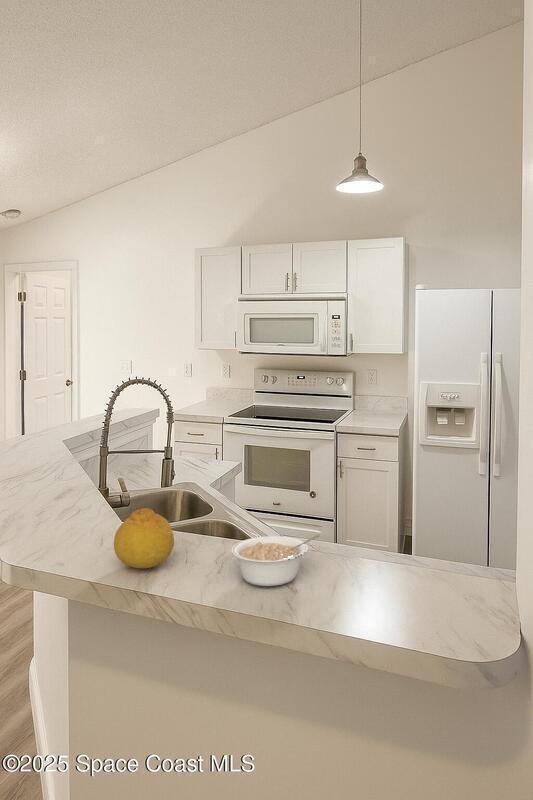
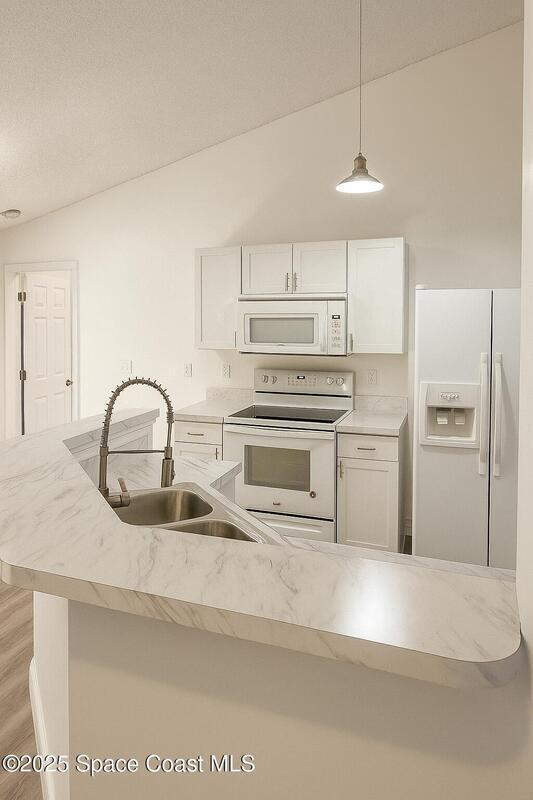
- legume (271, 558)
- fruit (144, 537)
